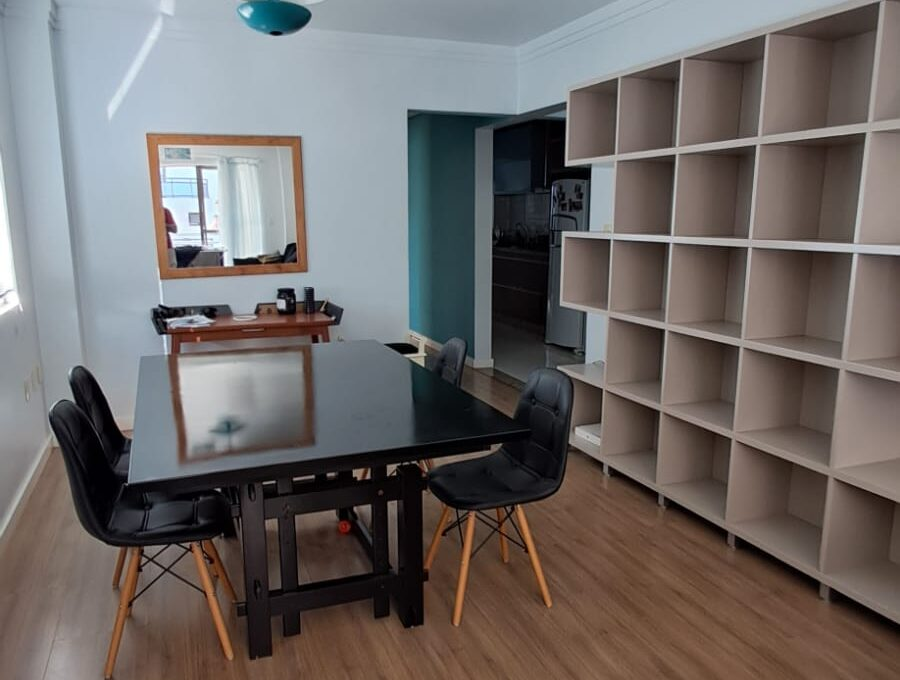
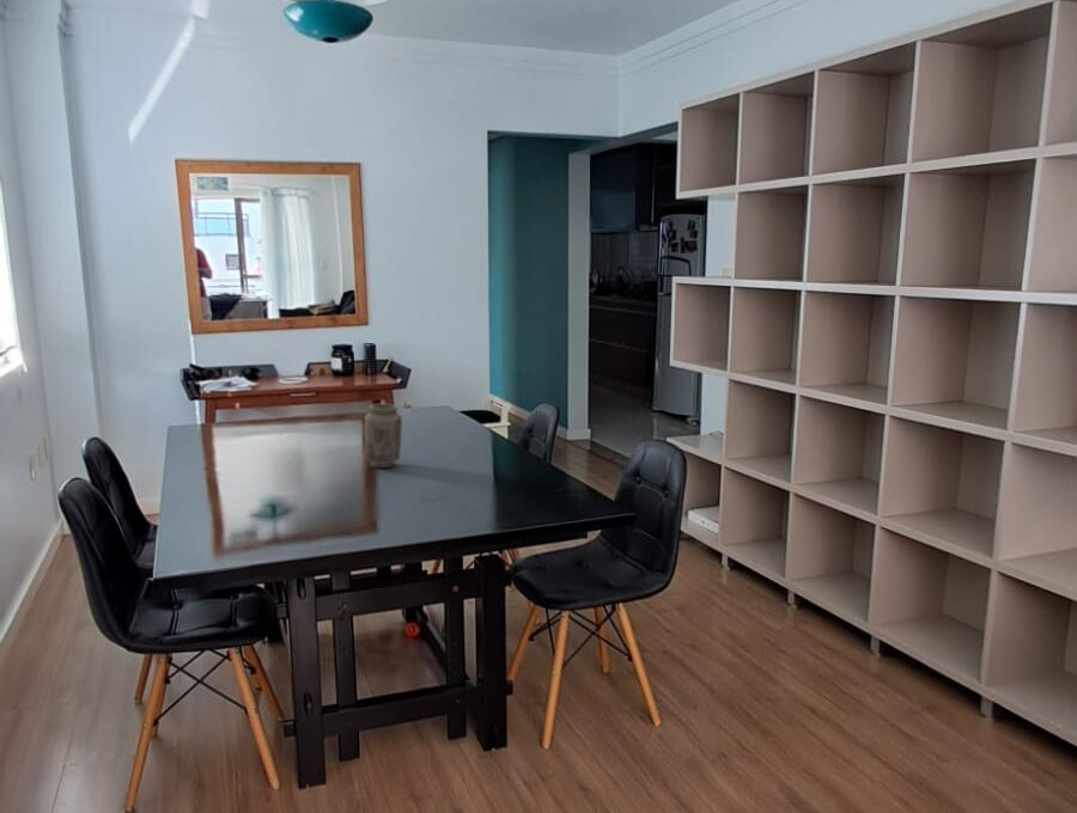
+ vase (383, 435)
